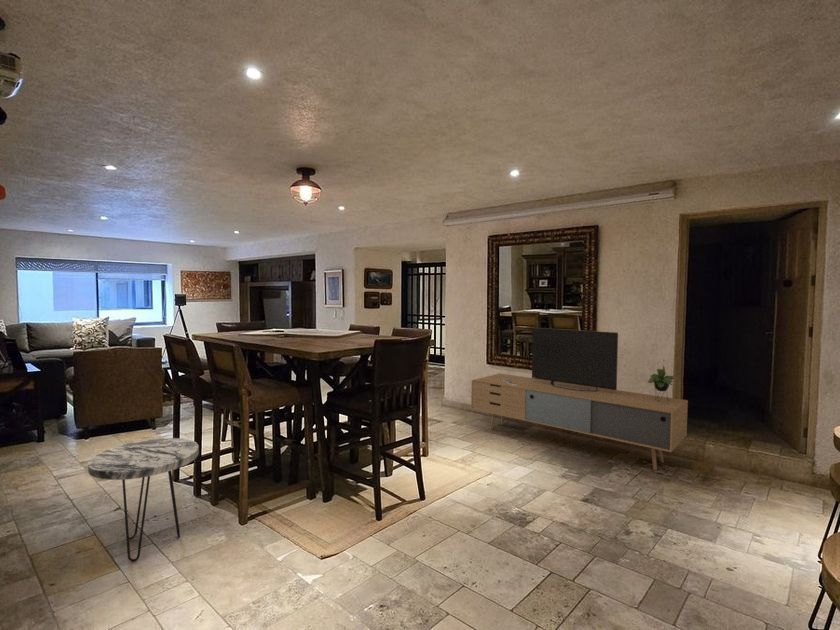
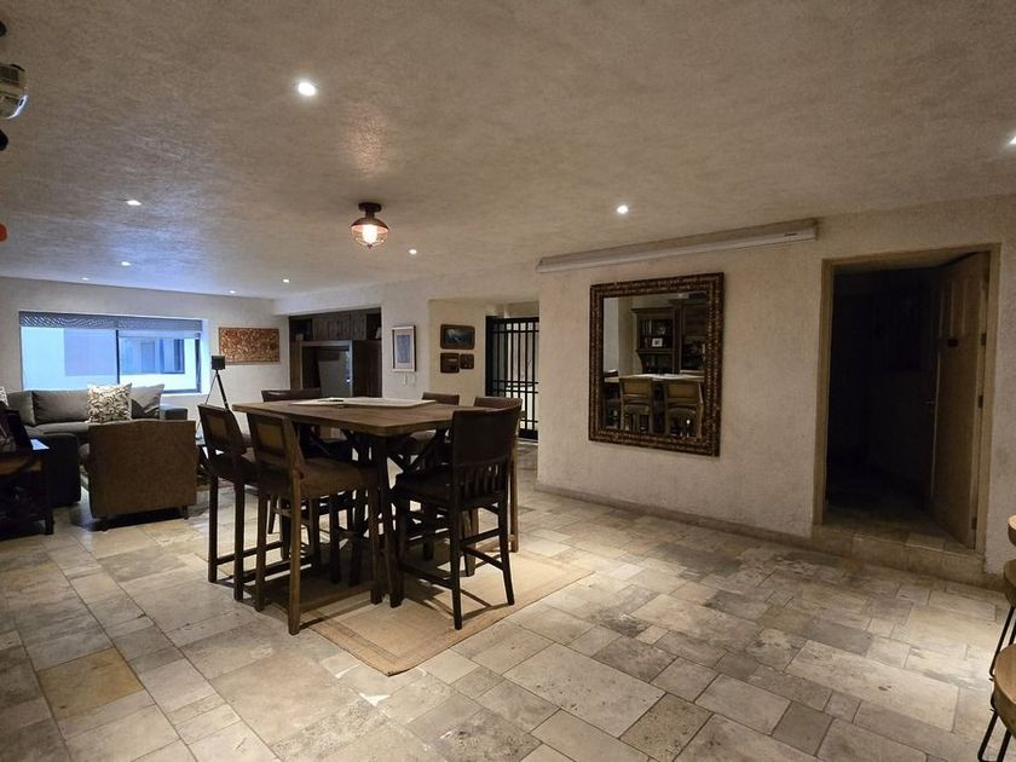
- media console (569, 387)
- side table (146, 499)
